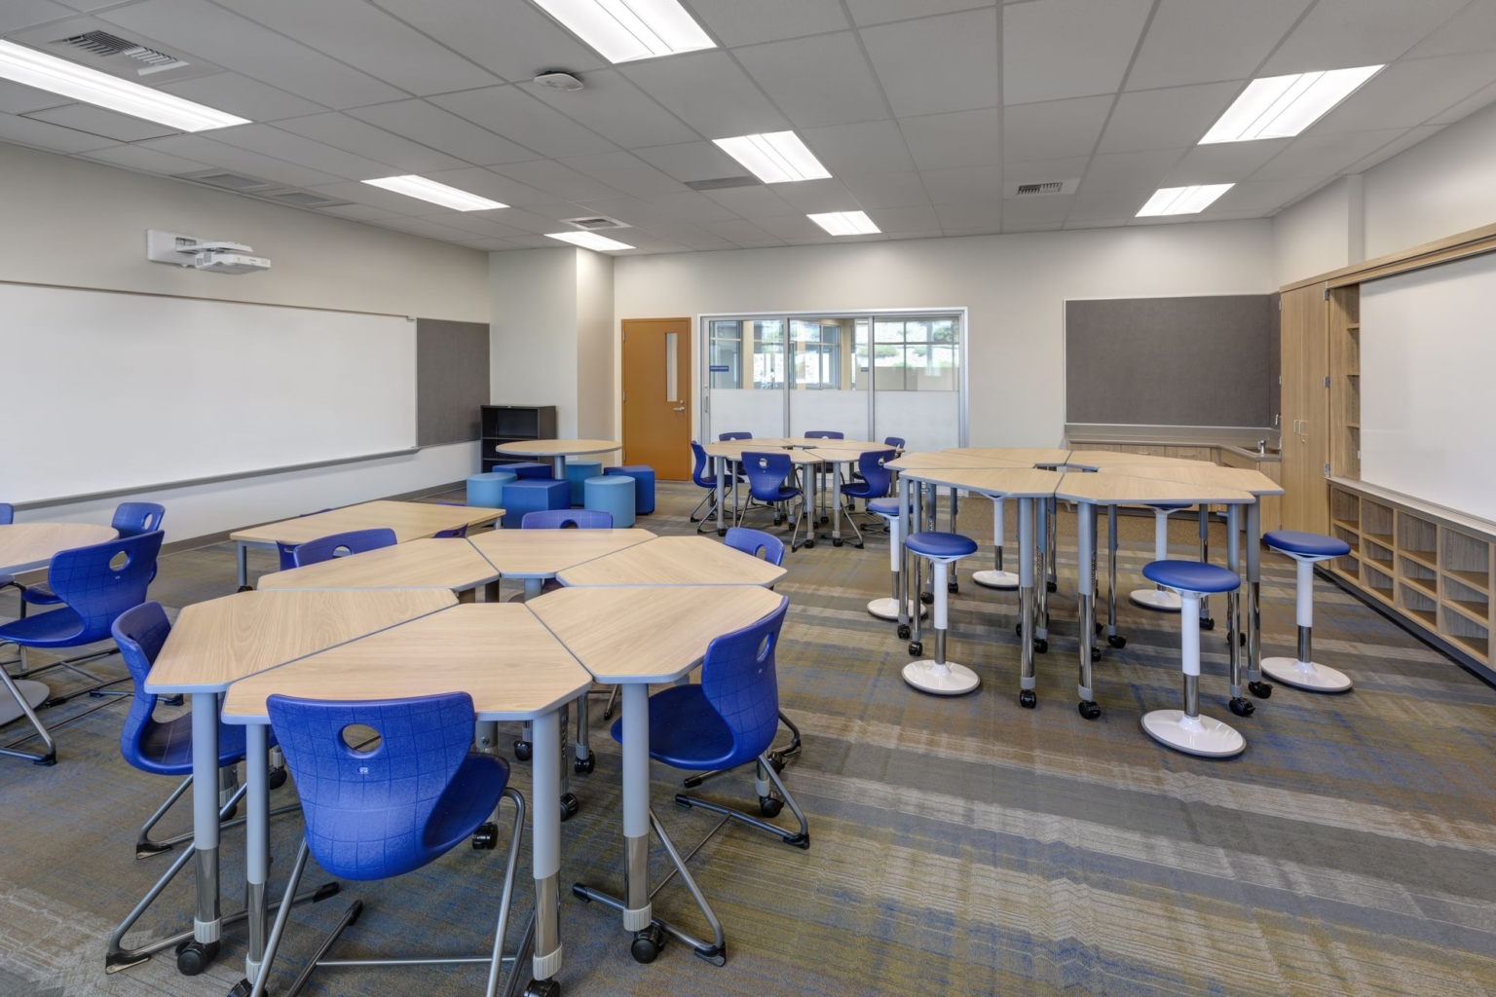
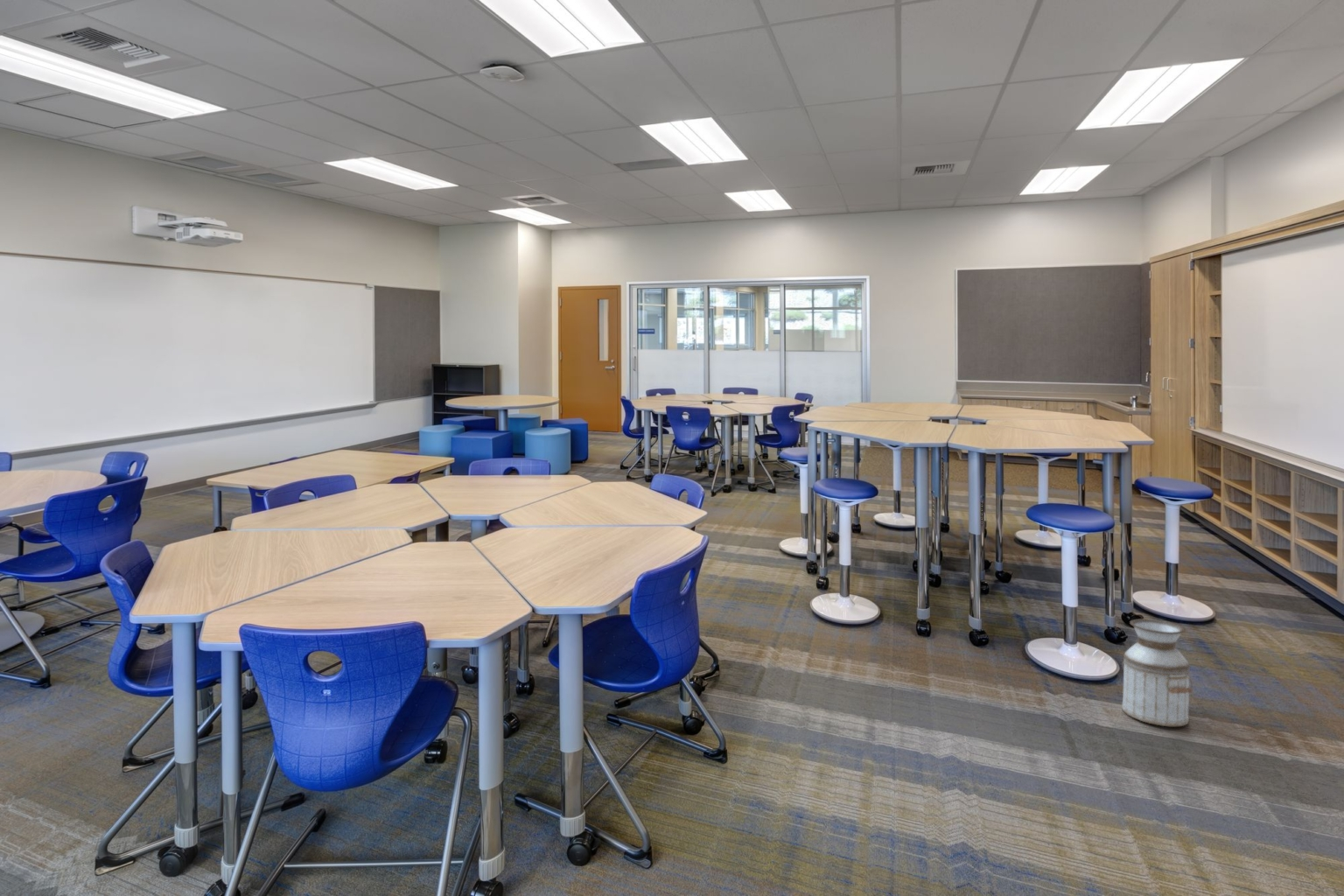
+ planter (1155, 670)
